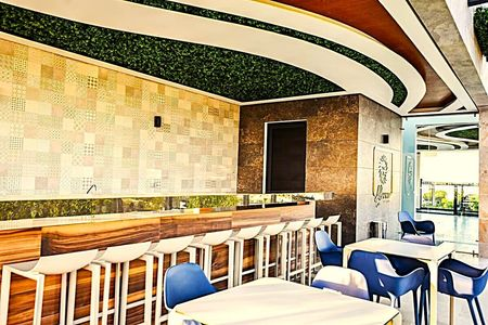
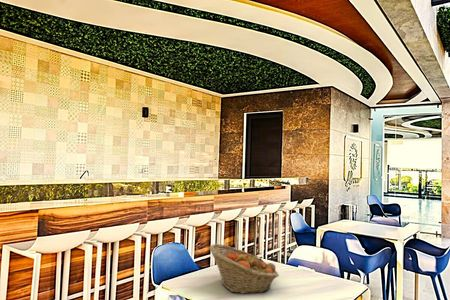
+ fruit basket (242, 266)
